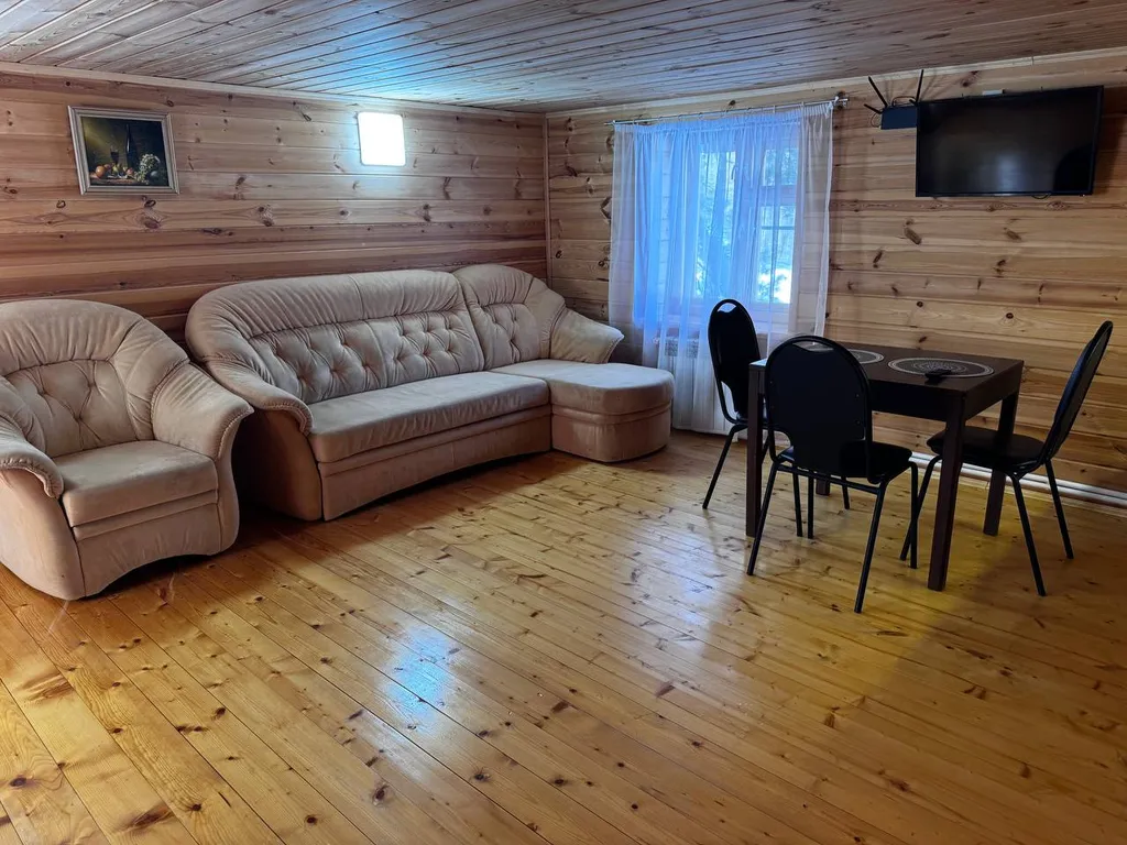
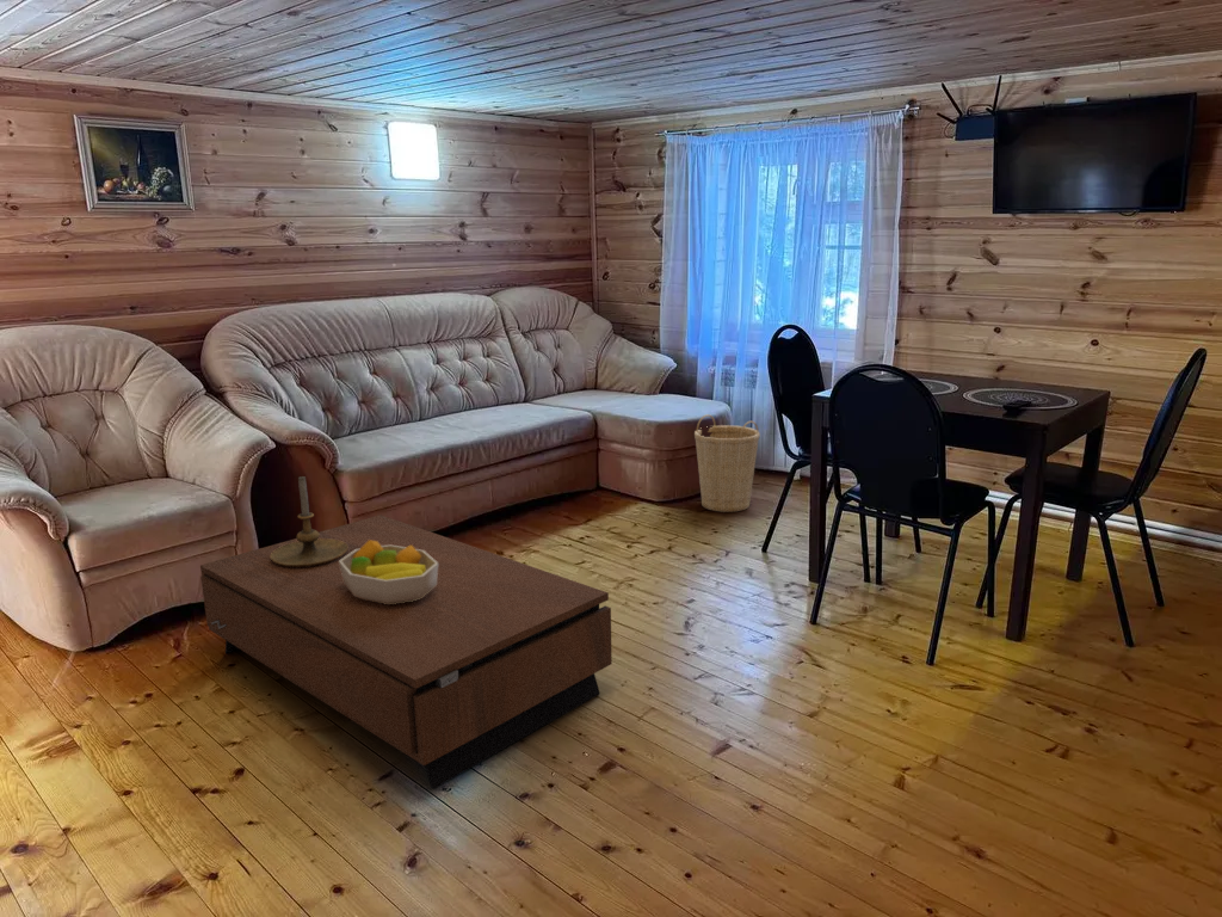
+ basket (726, 461)
+ coffee table (396, 627)
+ fruit bowl (388, 568)
+ candle holder (306, 516)
